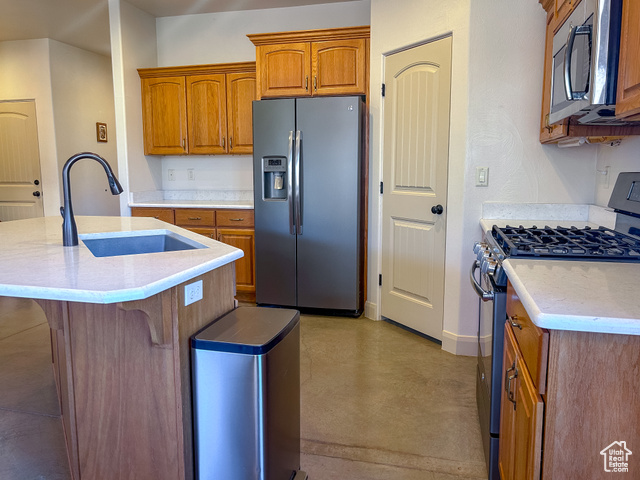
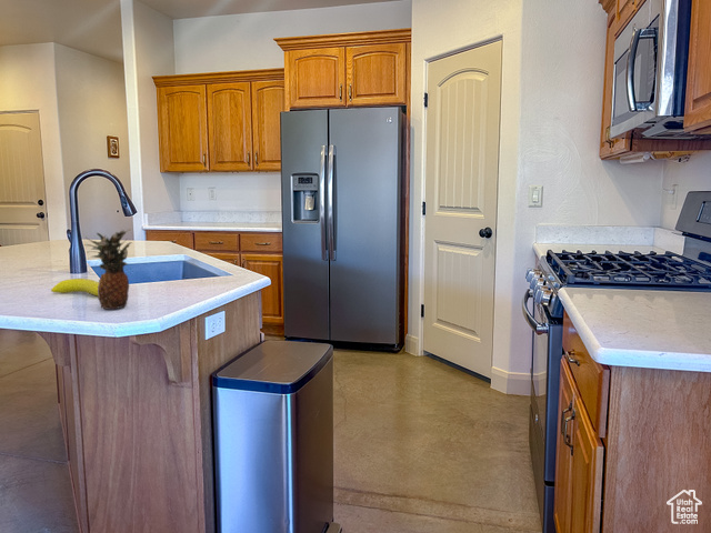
+ fruit (109, 269)
+ banana (80, 288)
